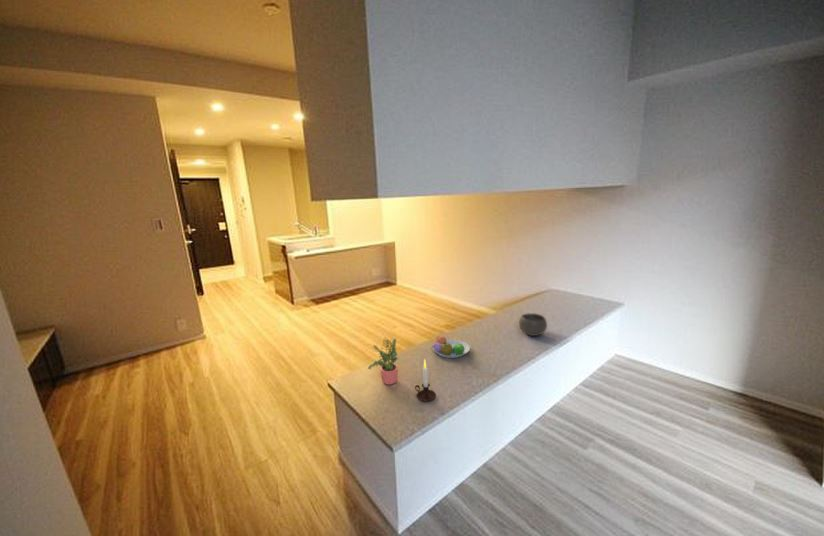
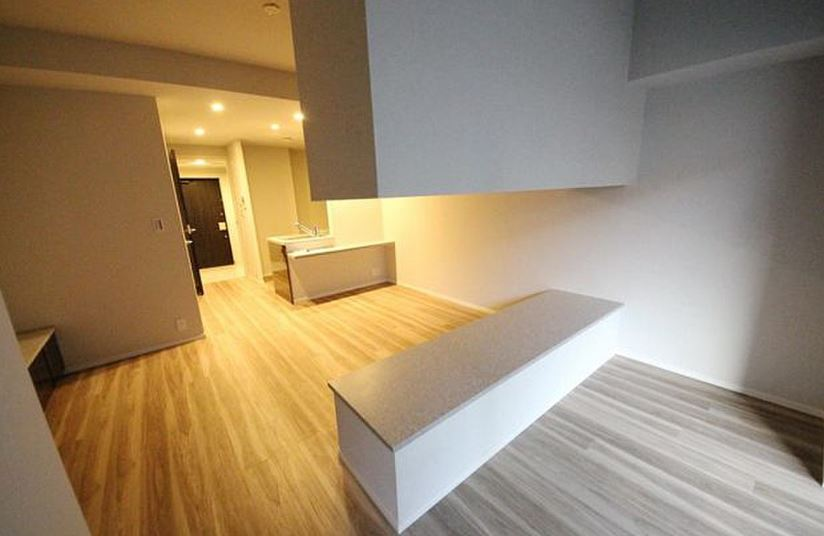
- bowl (532, 325)
- fruit bowl (451, 344)
- potted plant (380, 360)
- candle (423, 377)
